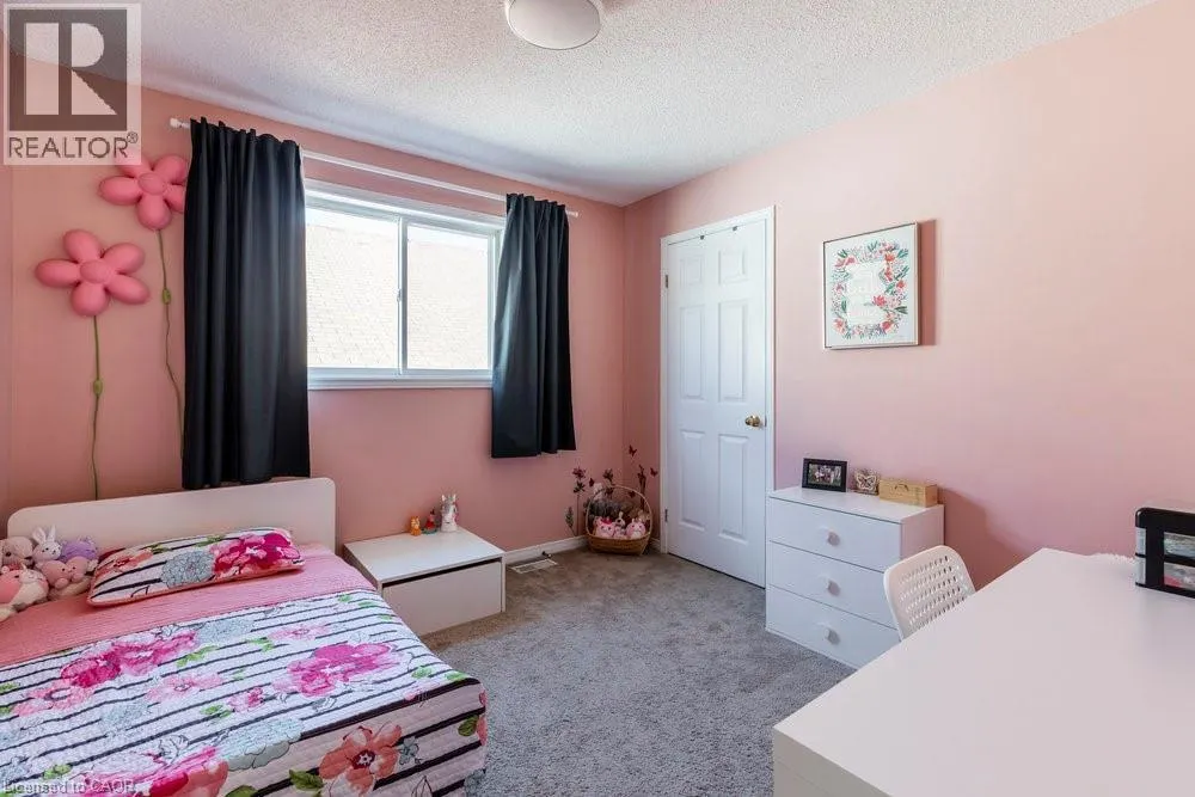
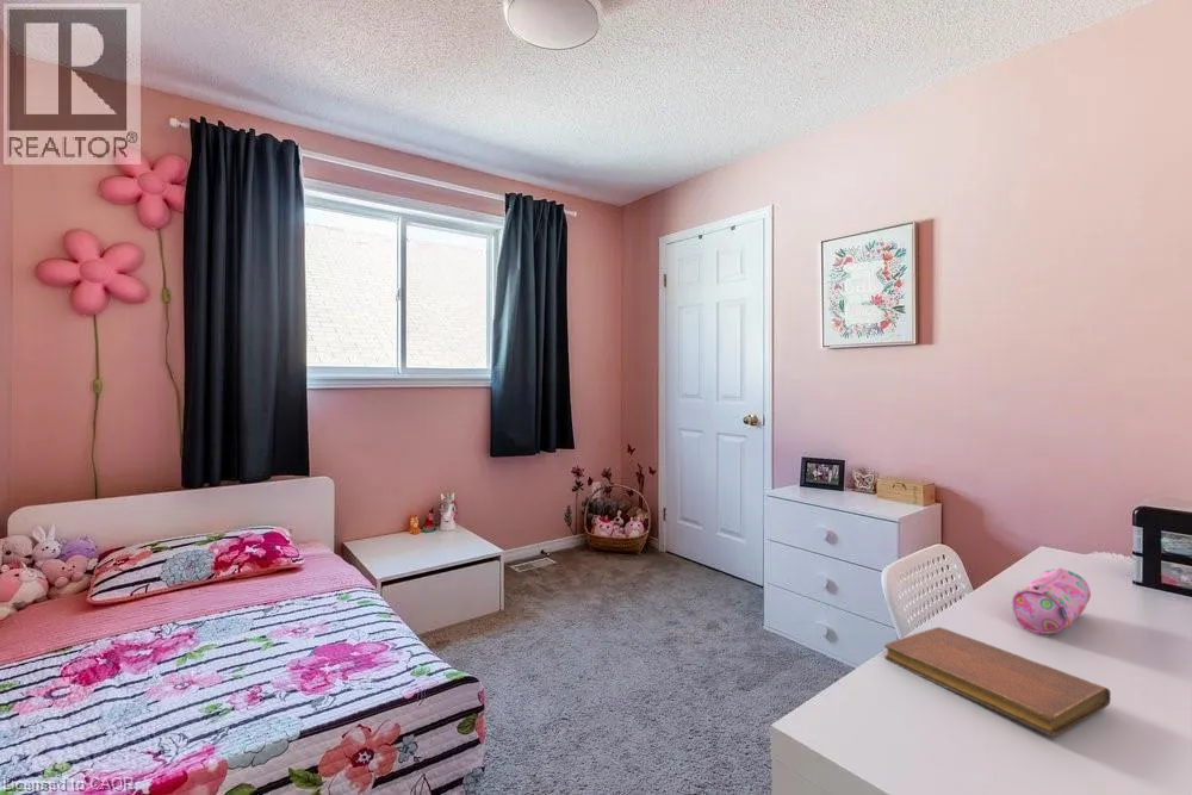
+ pencil case (1051, 598)
+ notebook (987, 671)
